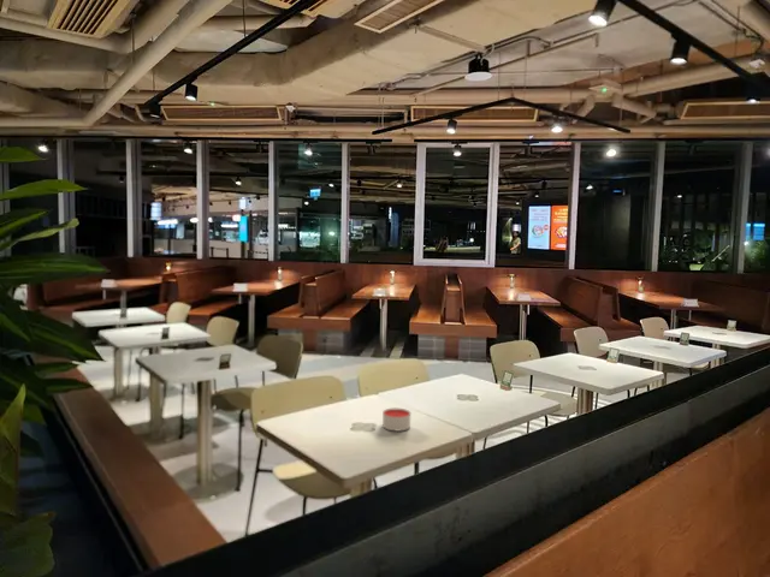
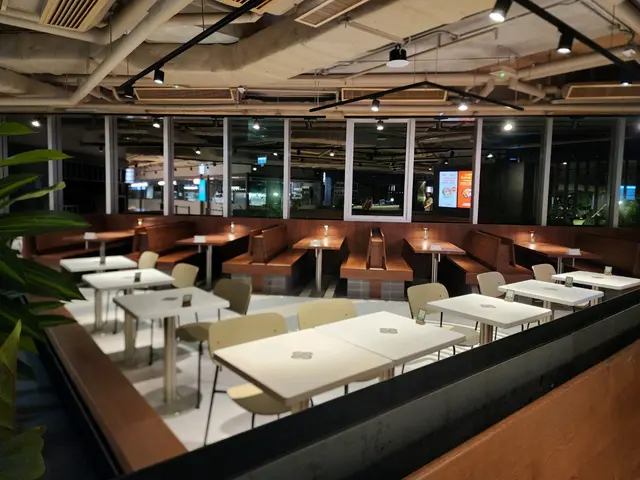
- candle (396, 418)
